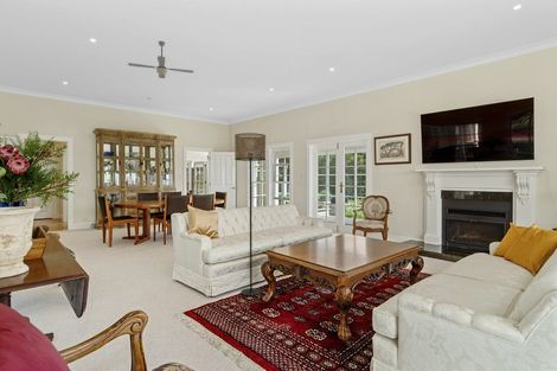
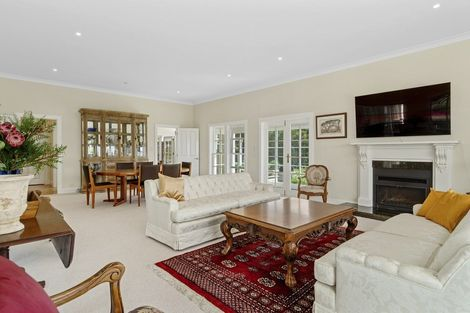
- ceiling fan (161, 57)
- floor lamp (250, 213)
